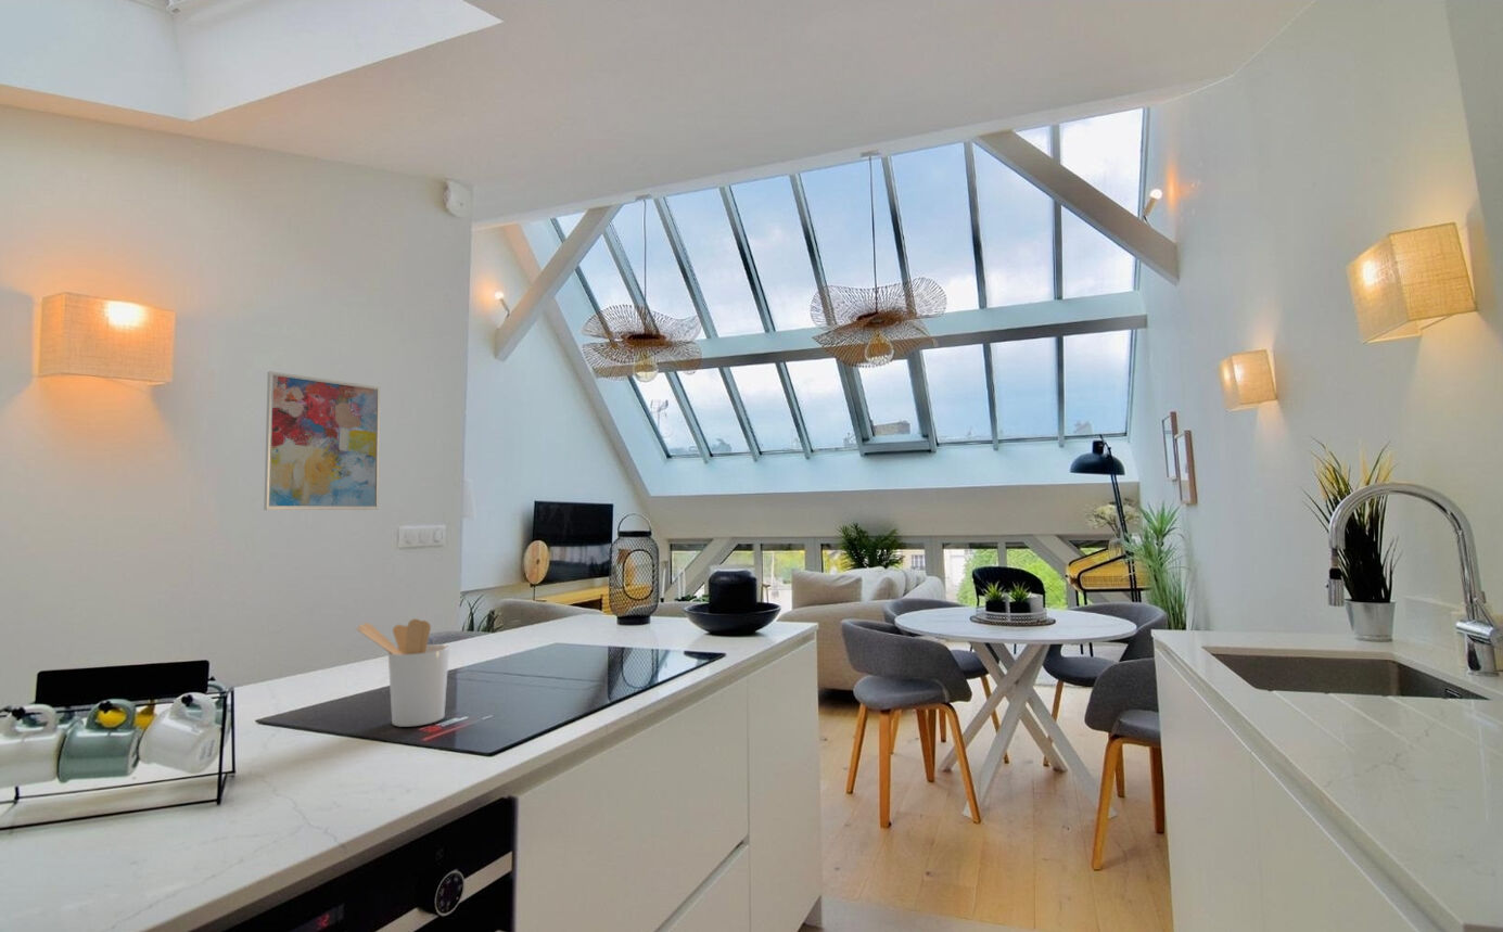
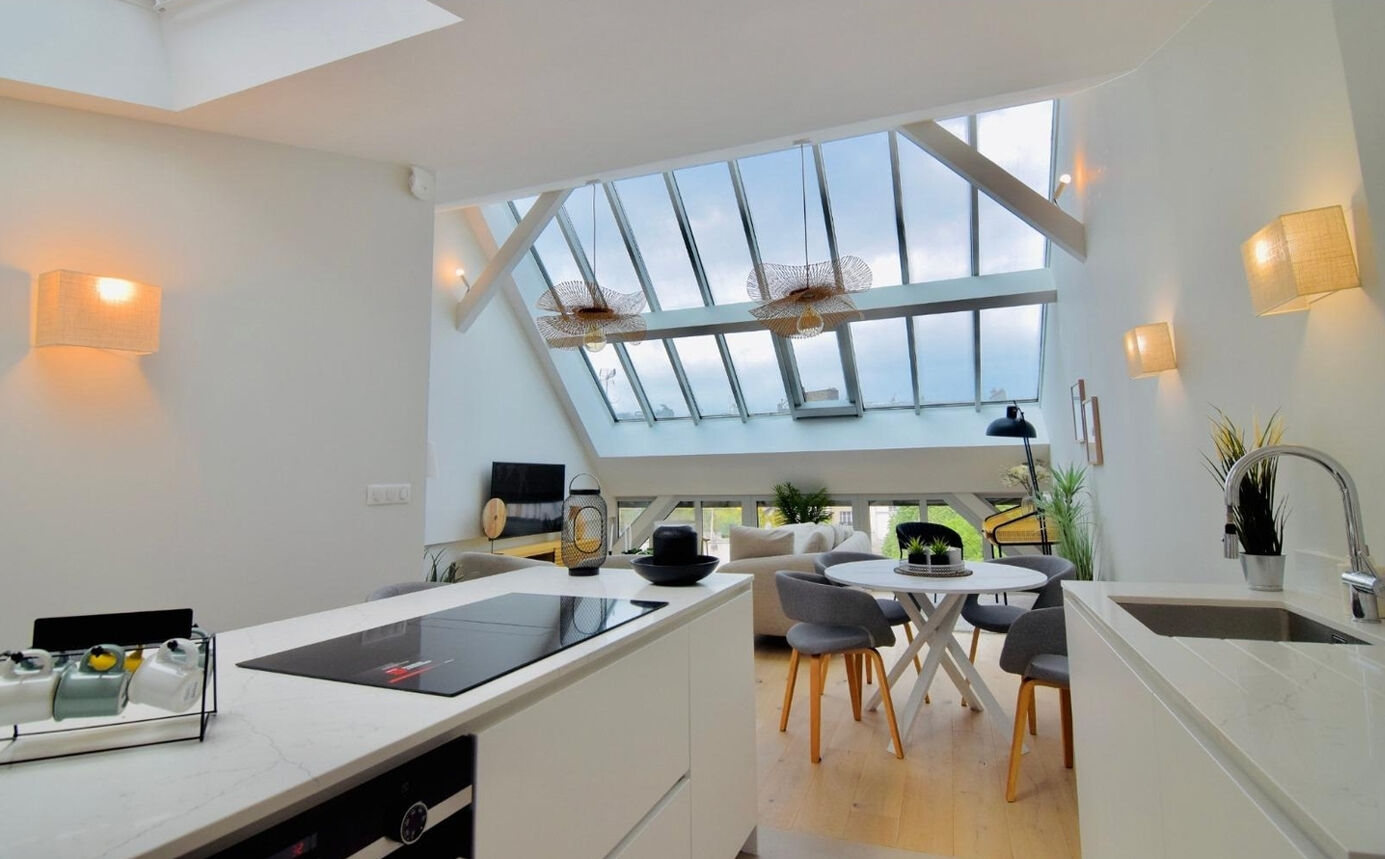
- utensil holder (402, 668)
- wall art (326, 444)
